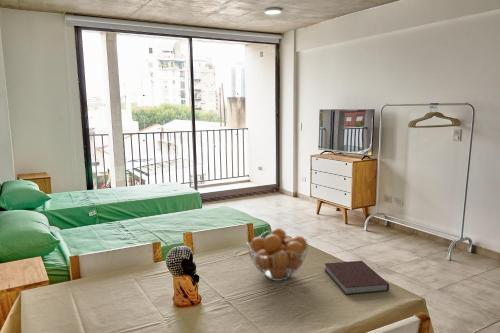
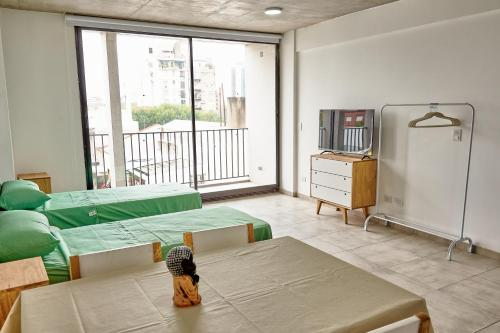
- fruit basket (277, 253)
- notebook (354, 276)
